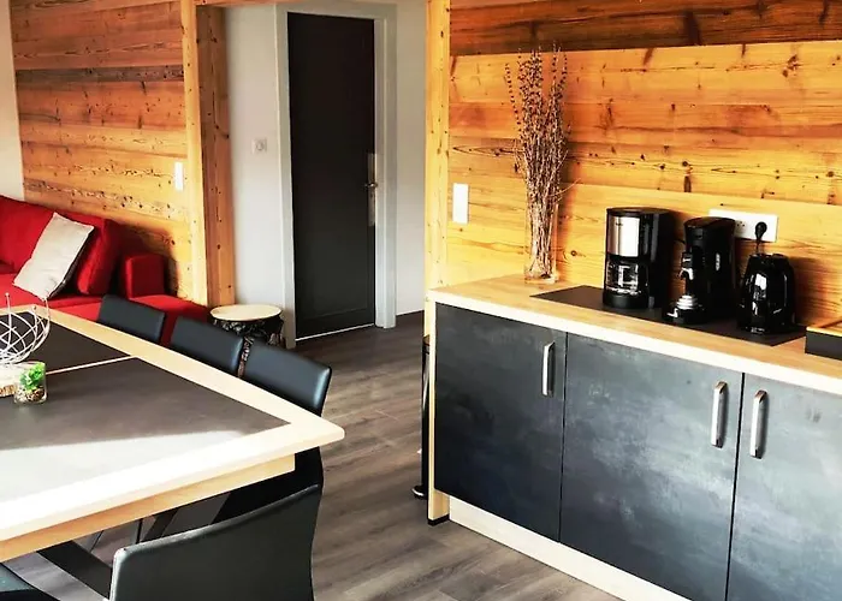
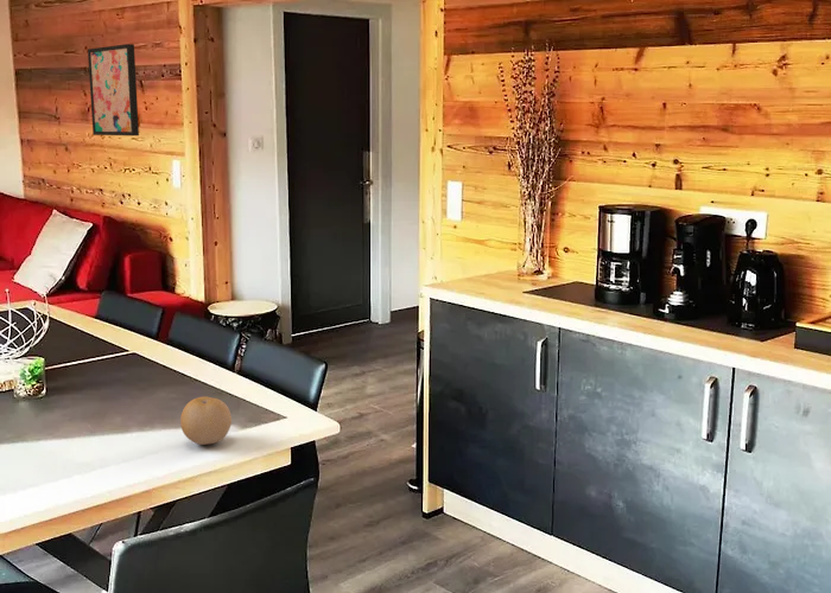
+ fruit (205, 421)
+ wall art (113, 91)
